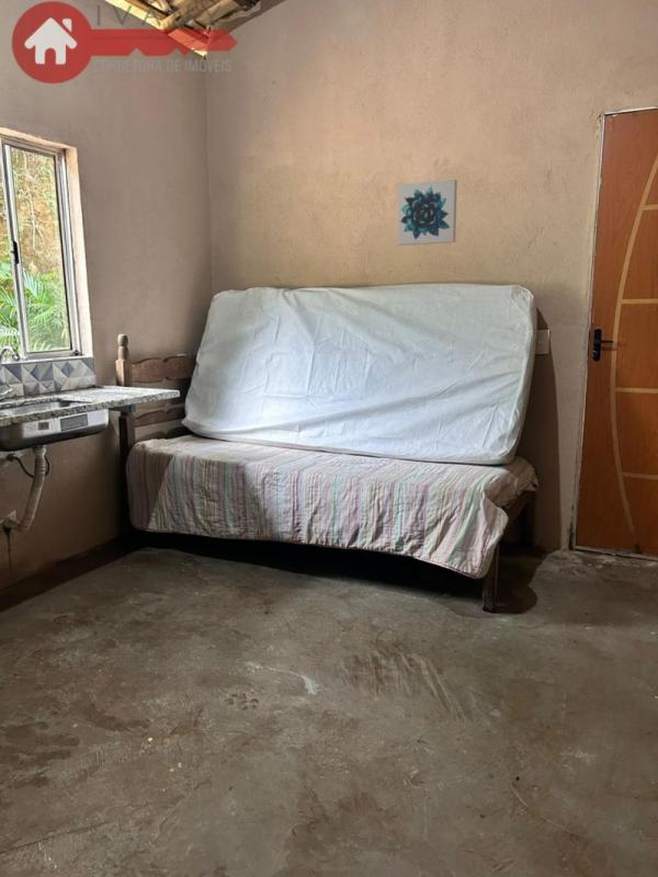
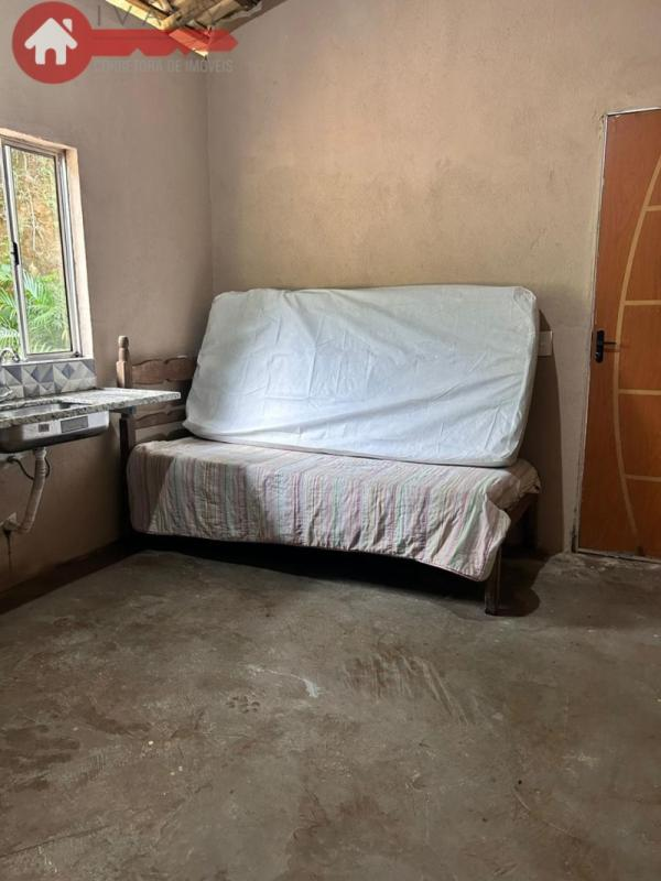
- wall art (427, 213)
